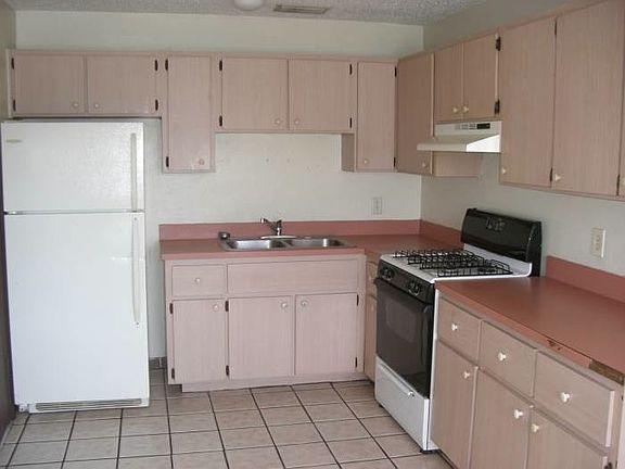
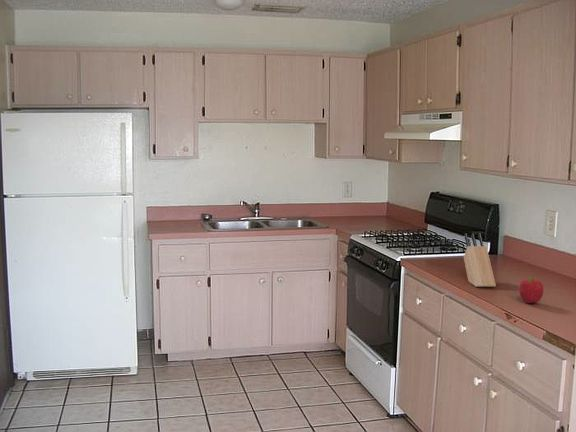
+ fruit (531, 290)
+ knife block (478, 258)
